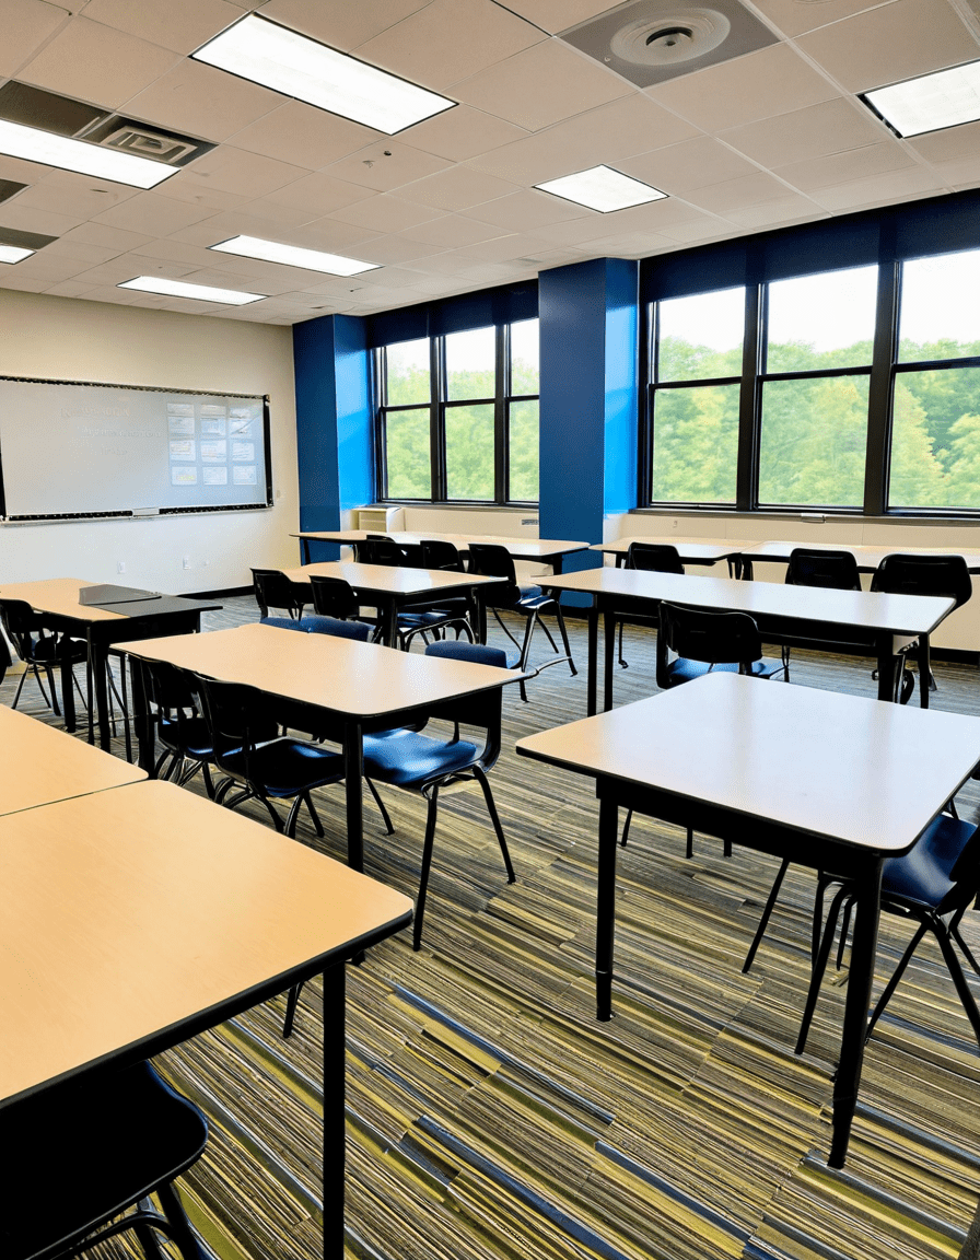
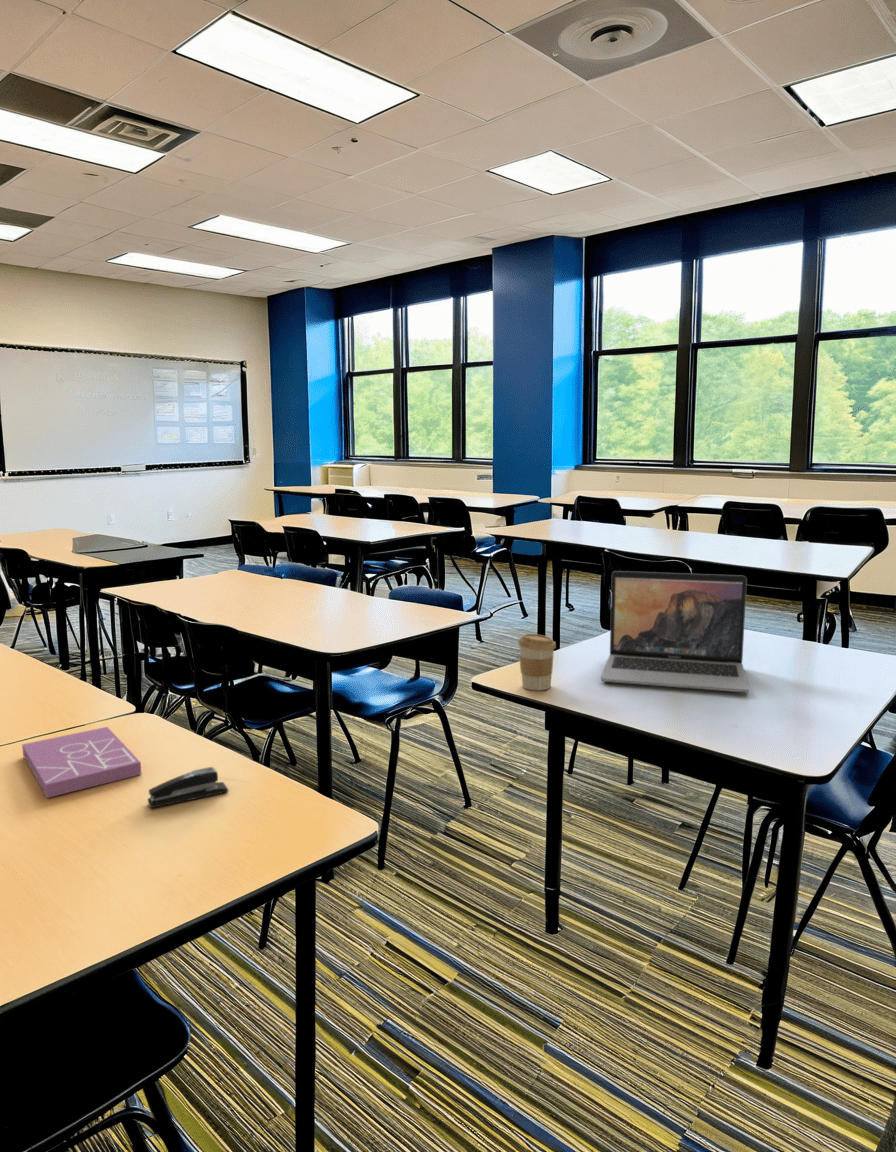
+ book (80, 758)
+ stapler (187, 785)
+ laptop (675, 628)
+ coffee cup (536, 660)
